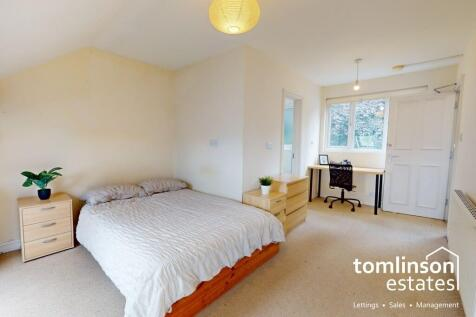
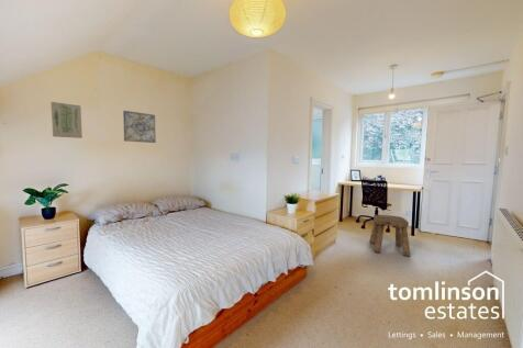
+ wall art (140, 127)
+ stool (382, 233)
+ wall art (67, 121)
